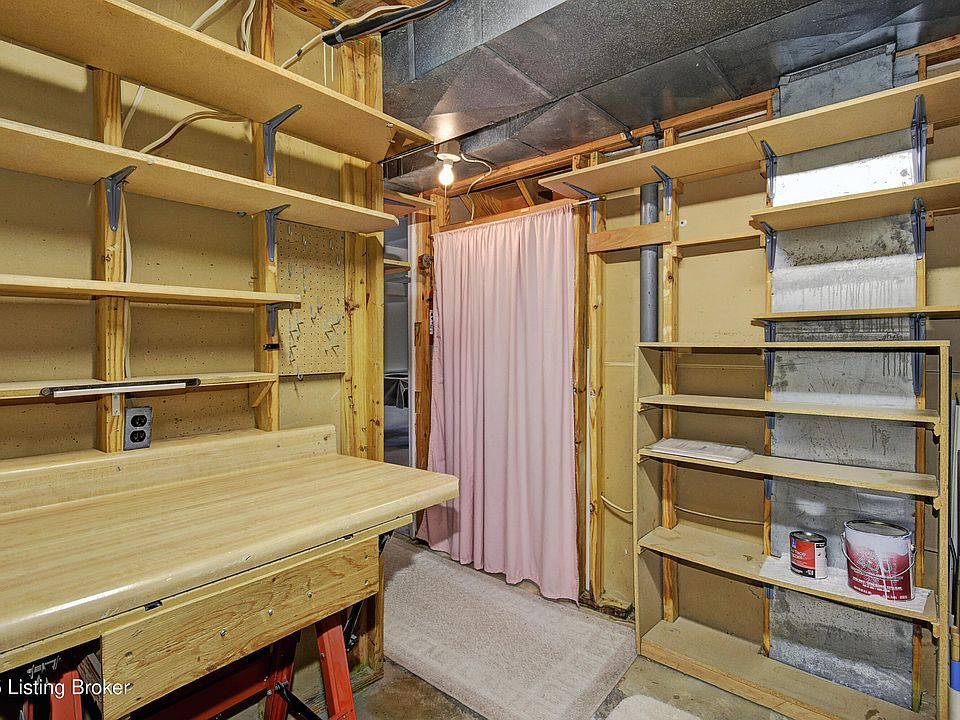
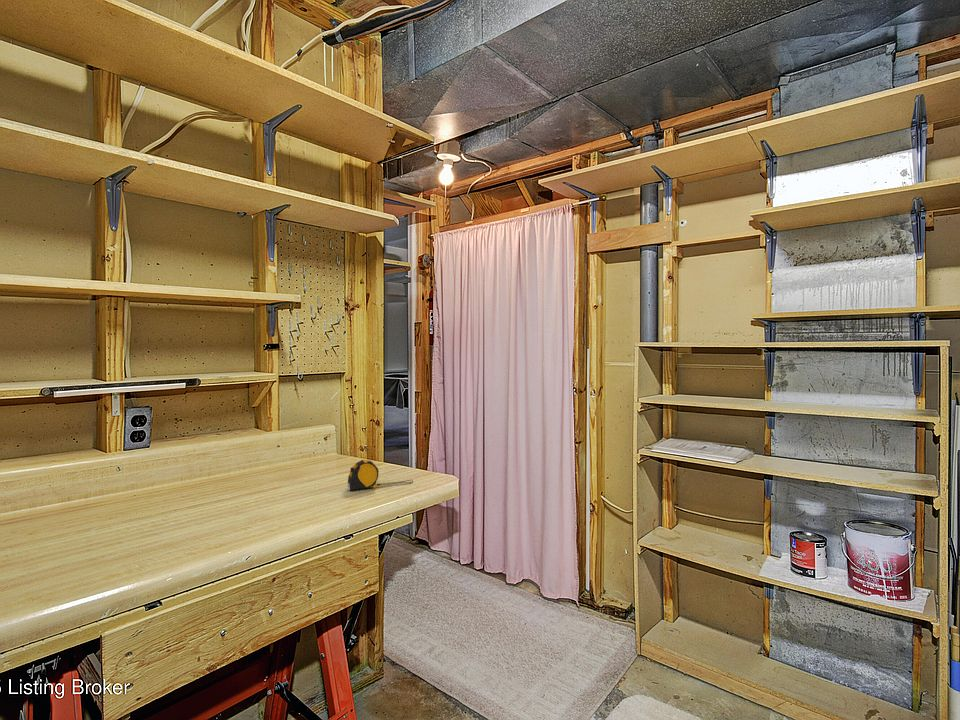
+ tape measure (378, 471)
